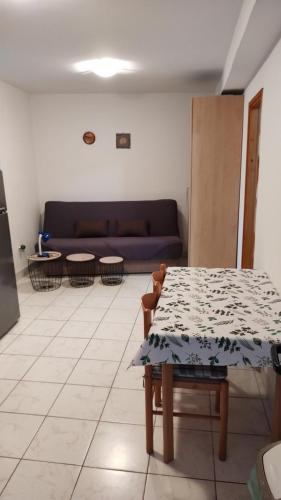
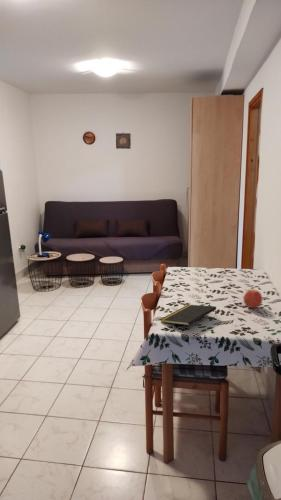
+ apple (253, 298)
+ notepad (188, 314)
